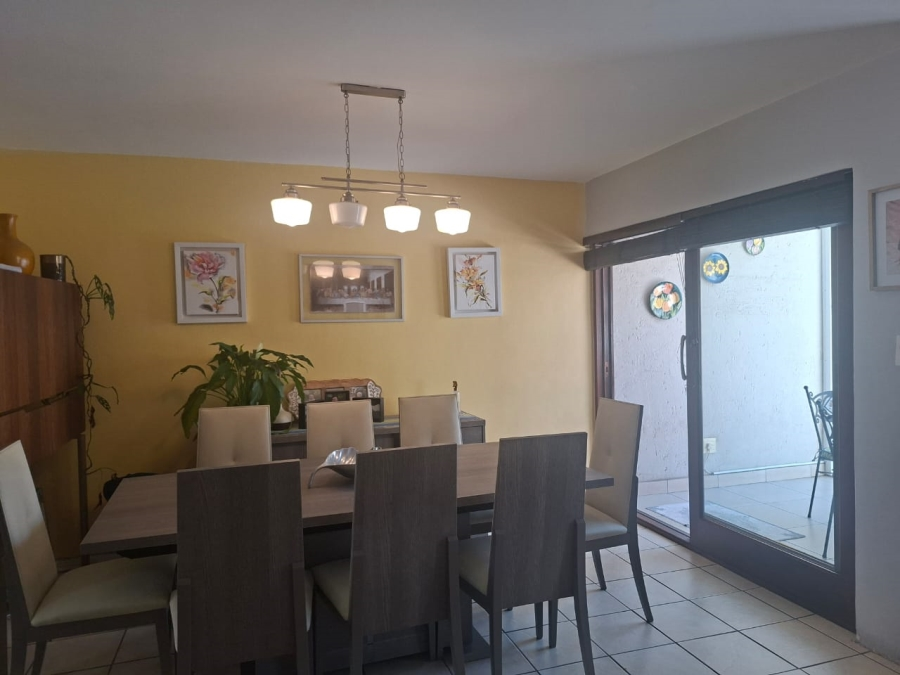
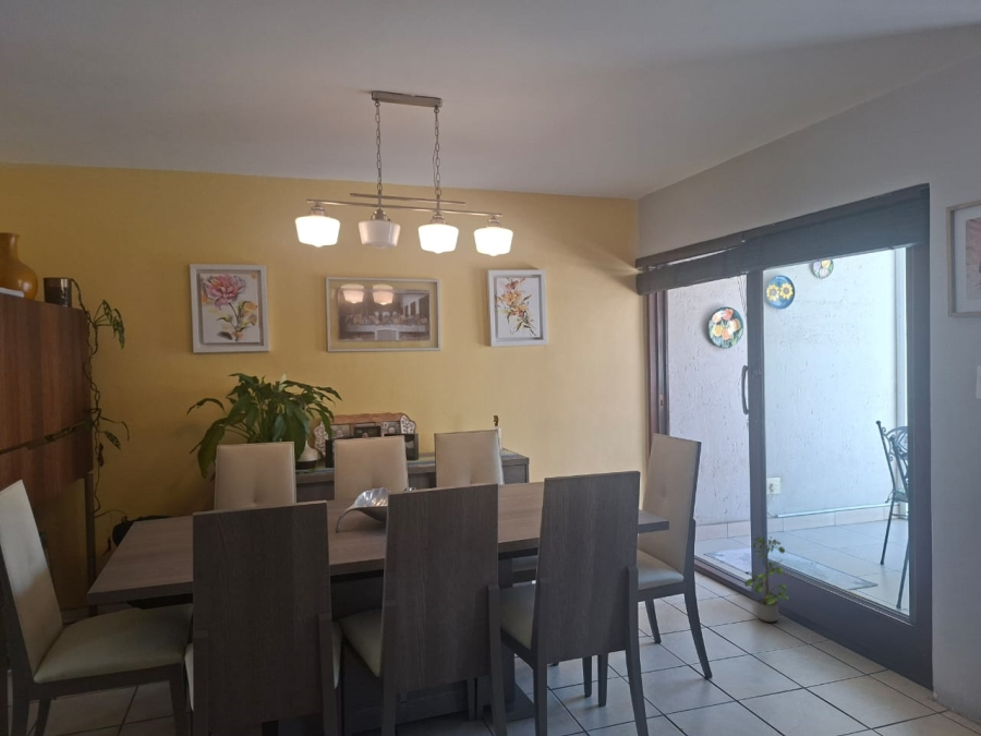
+ potted plant (767, 579)
